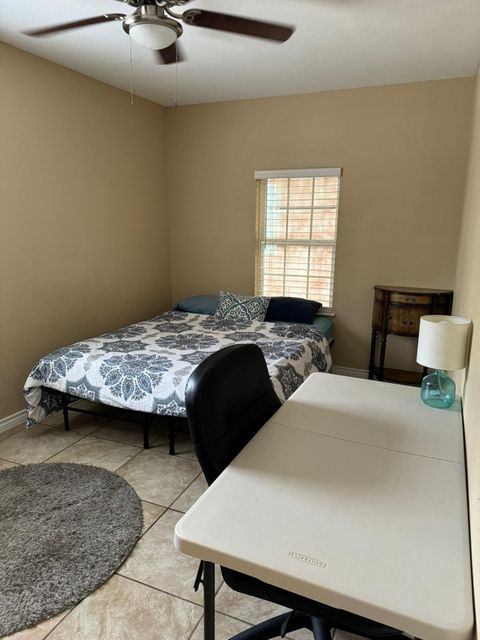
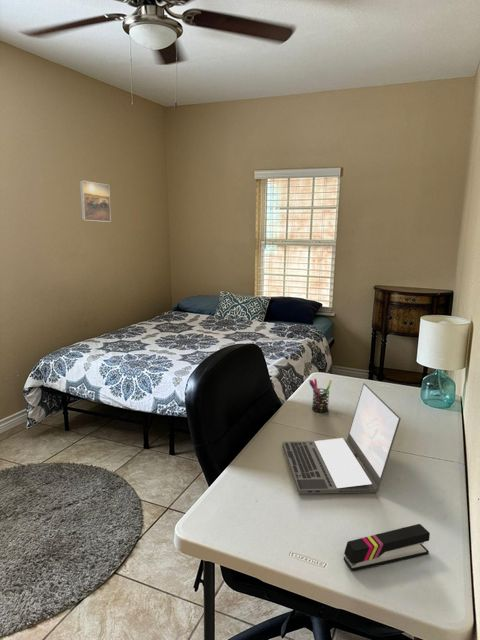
+ laptop (334, 439)
+ stapler (387, 546)
+ pen holder (321, 394)
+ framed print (95, 202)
